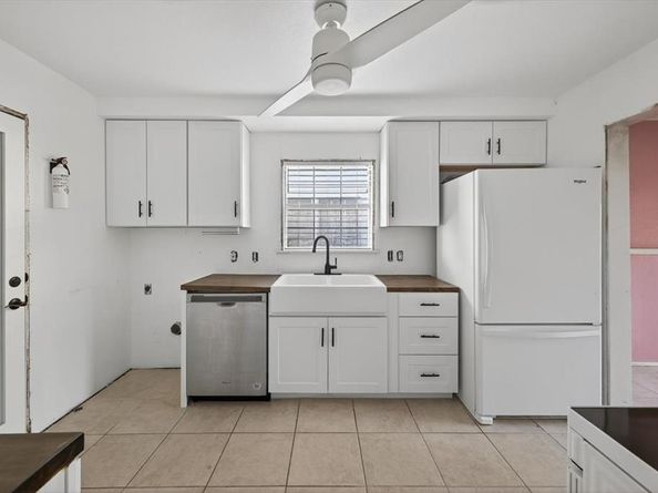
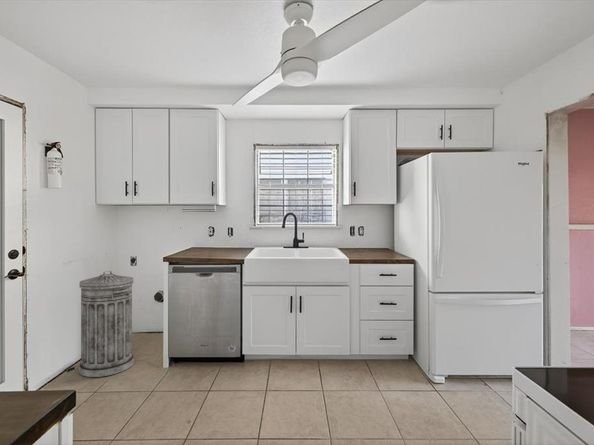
+ trash can (107, 318)
